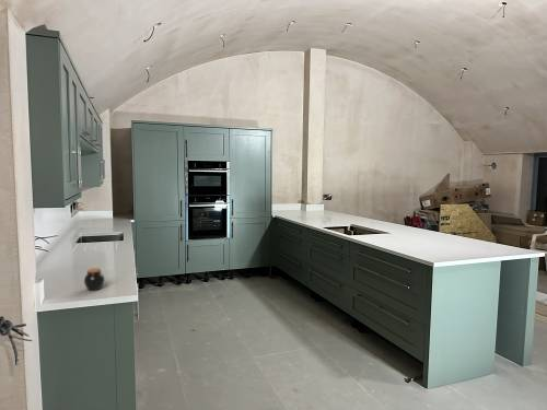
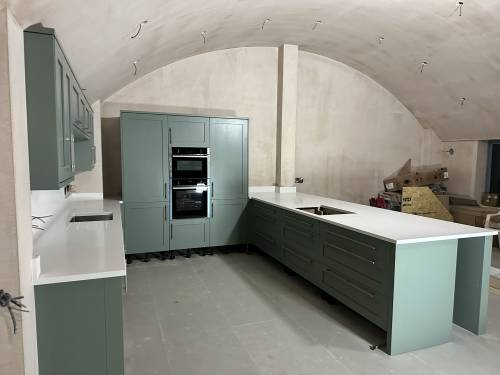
- jar (94, 279)
